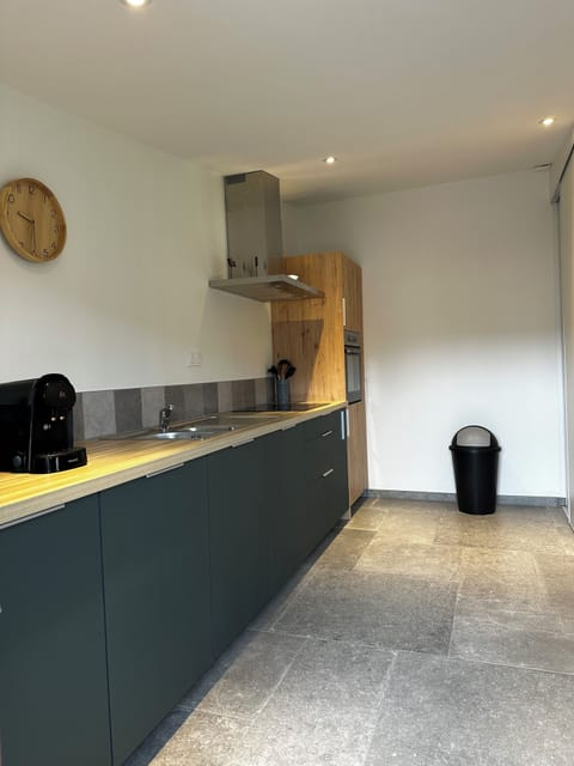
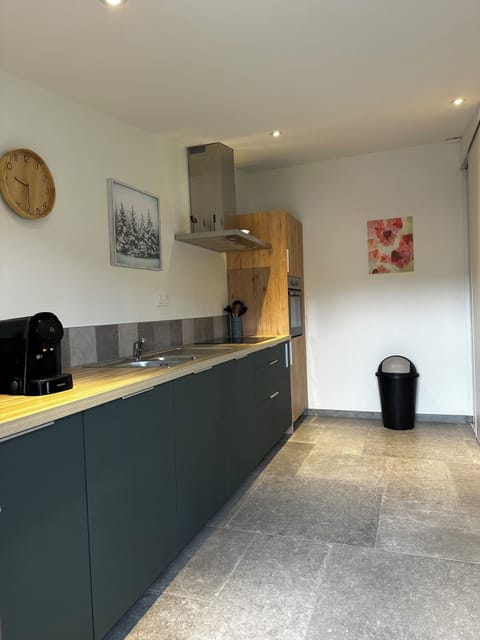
+ wall art (390, 245)
+ wall art (136, 228)
